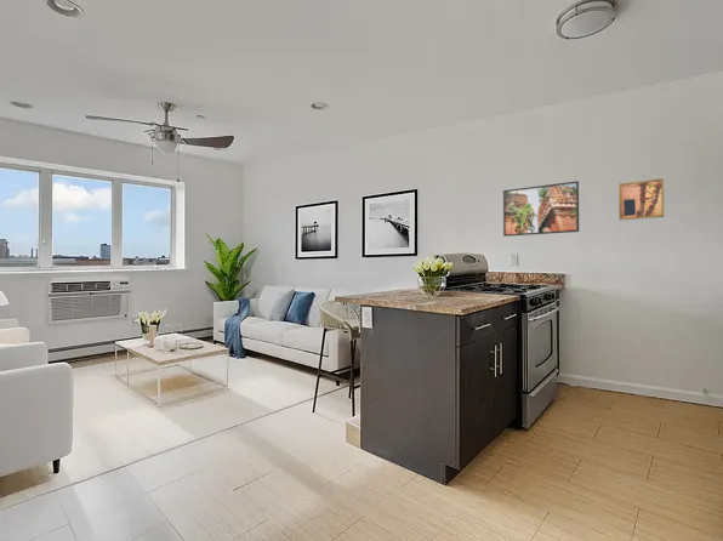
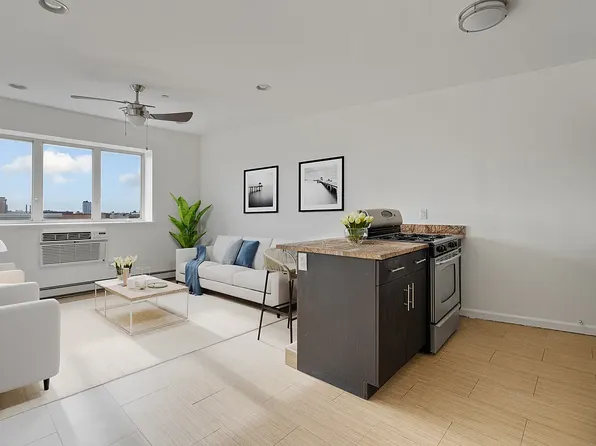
- wall art (641, 199)
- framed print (539, 210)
